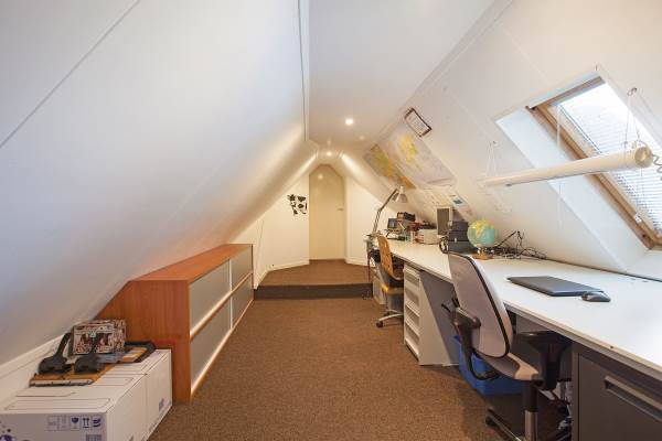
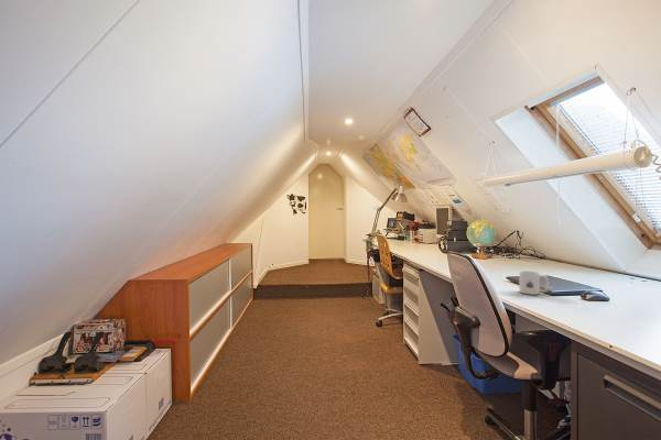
+ mug (533, 283)
